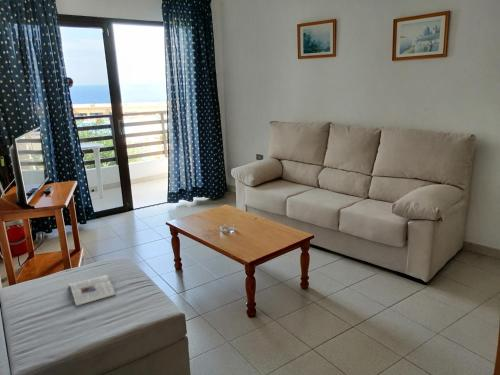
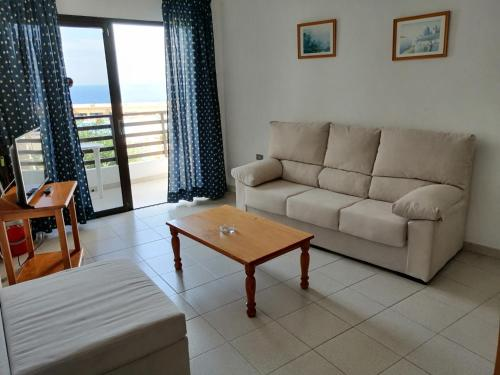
- magazine (91, 286)
